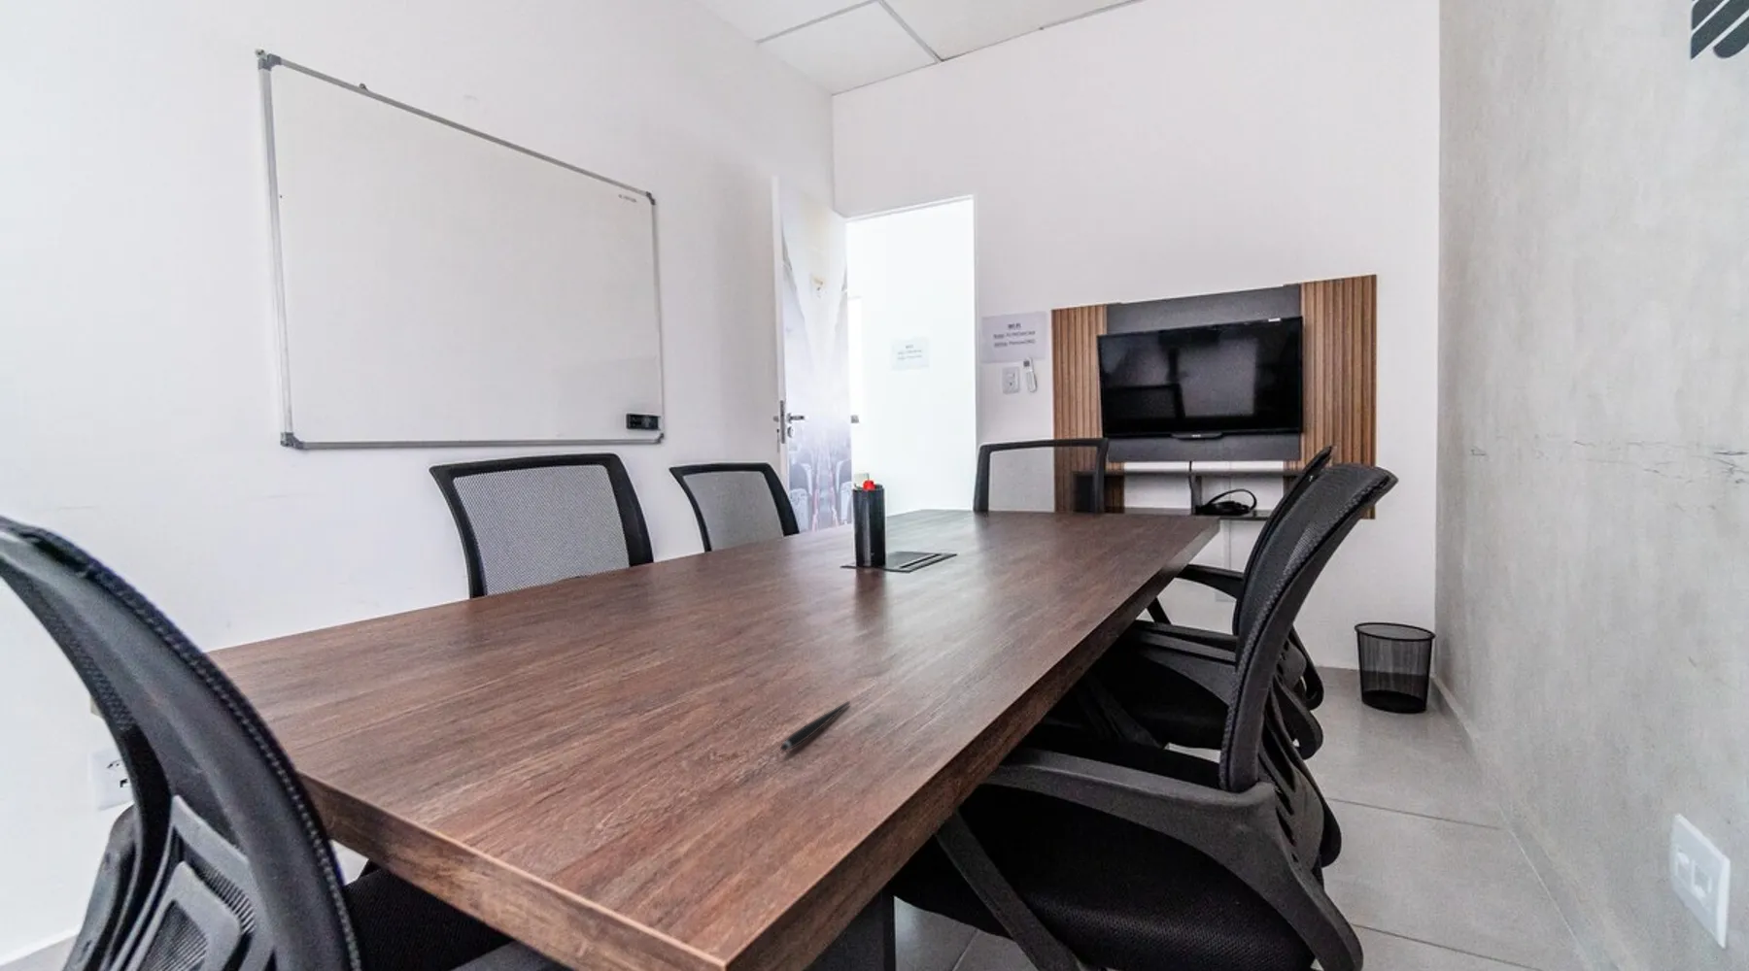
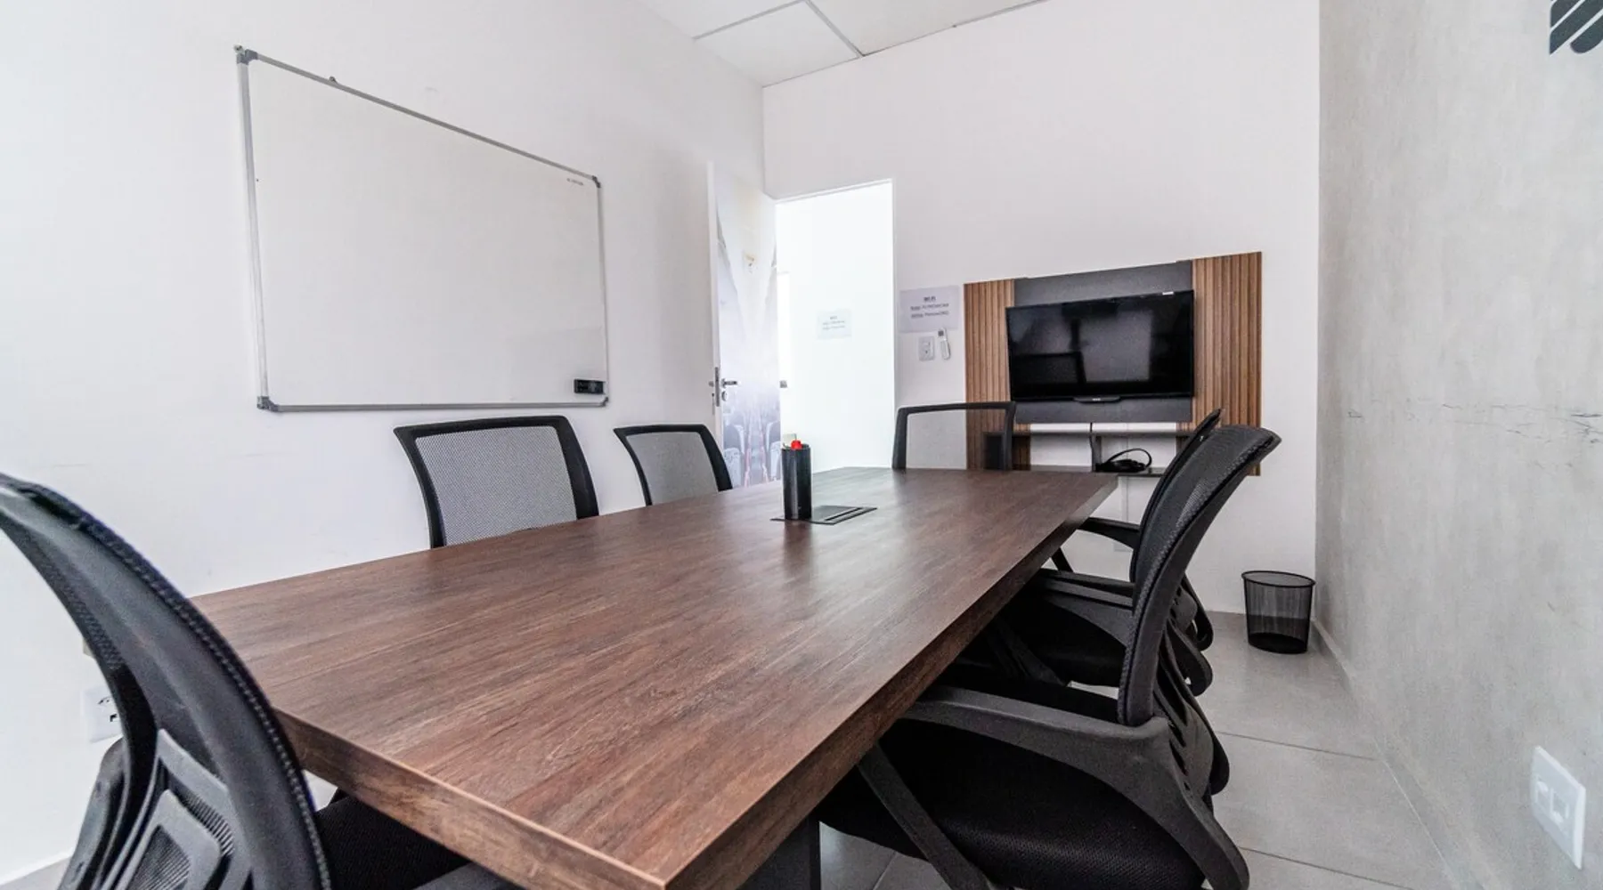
- pen (819, 721)
